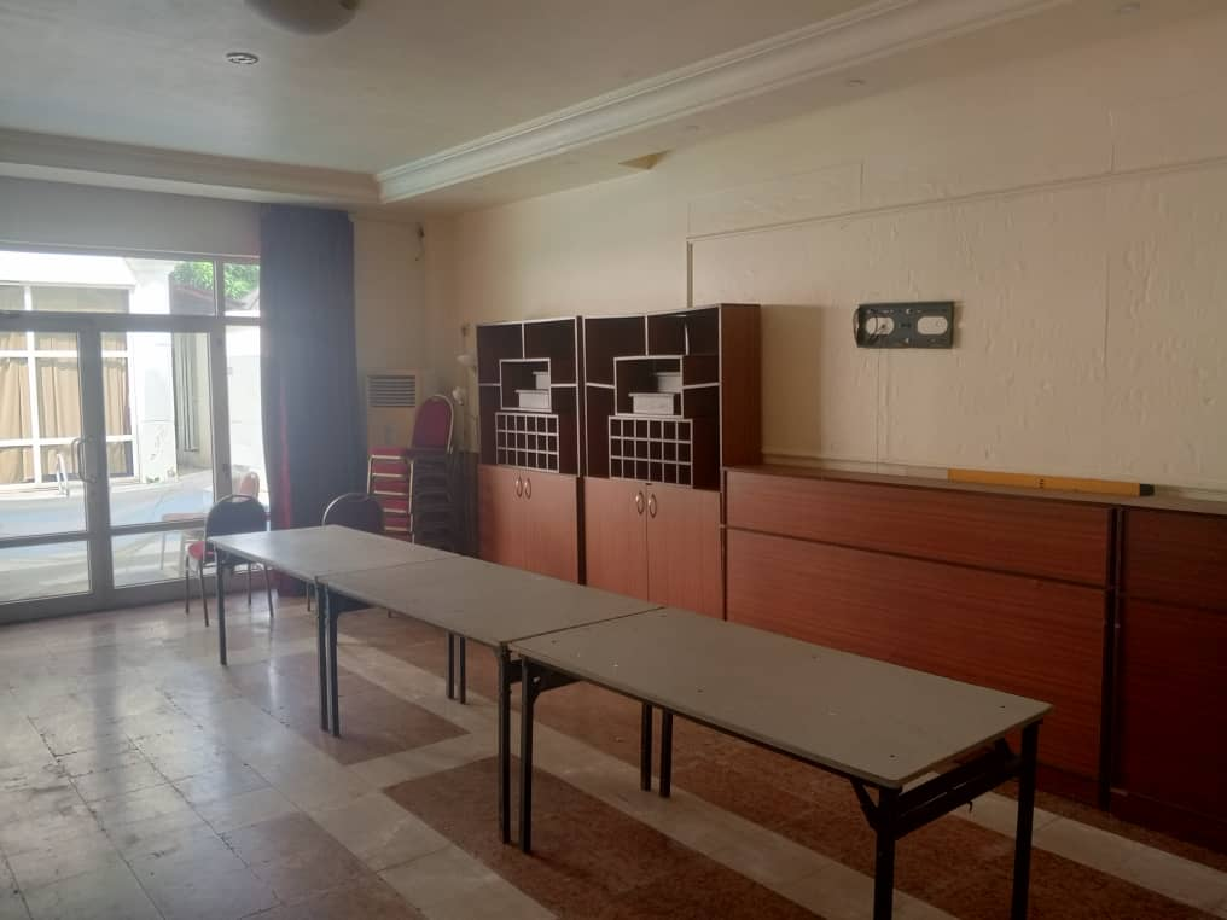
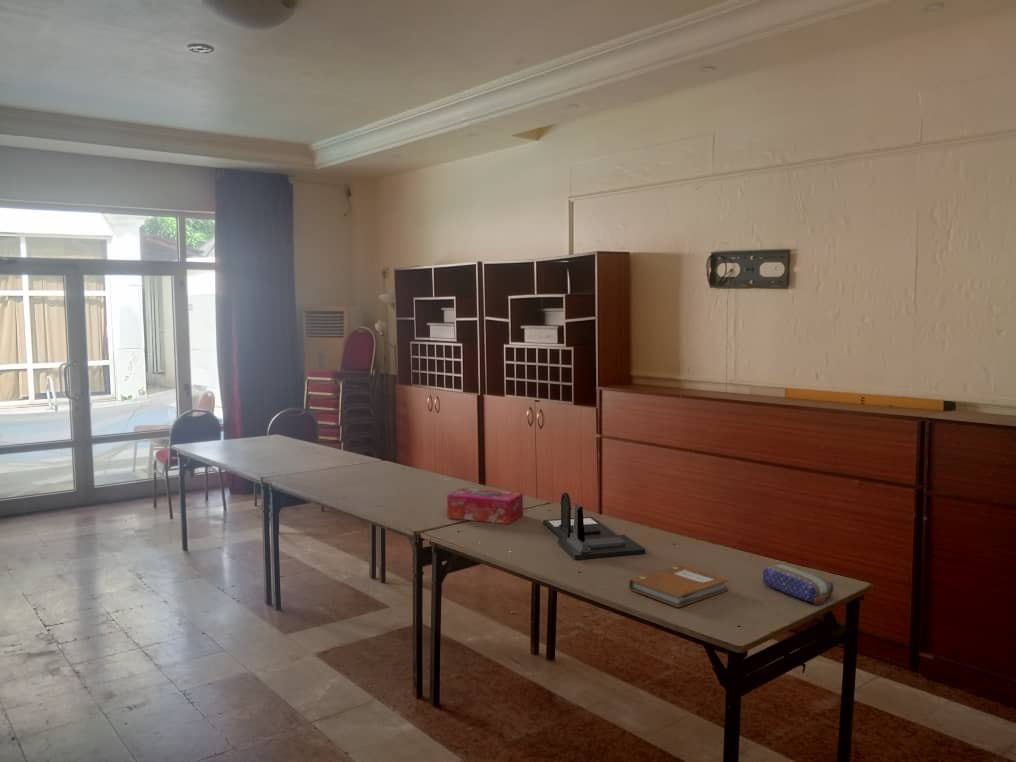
+ pencil case (796, 582)
+ tissue box (485, 505)
+ notebook (679, 584)
+ desk organizer (587, 517)
